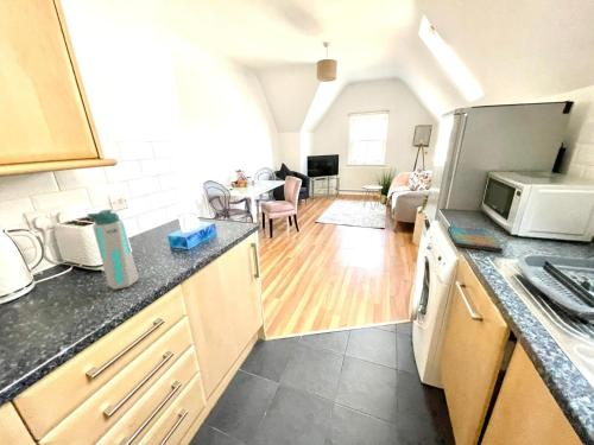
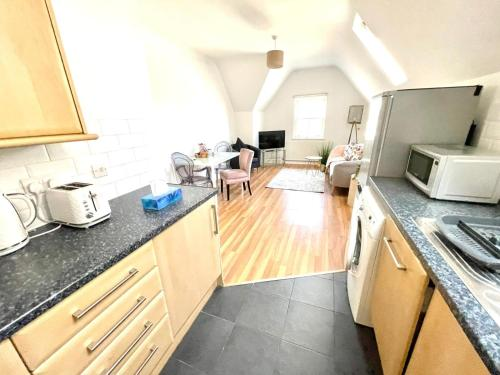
- water bottle (114, 248)
- dish towel (472, 236)
